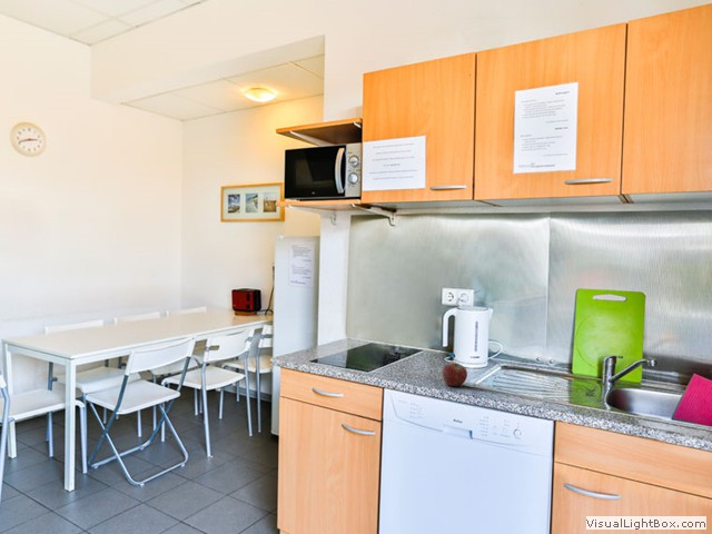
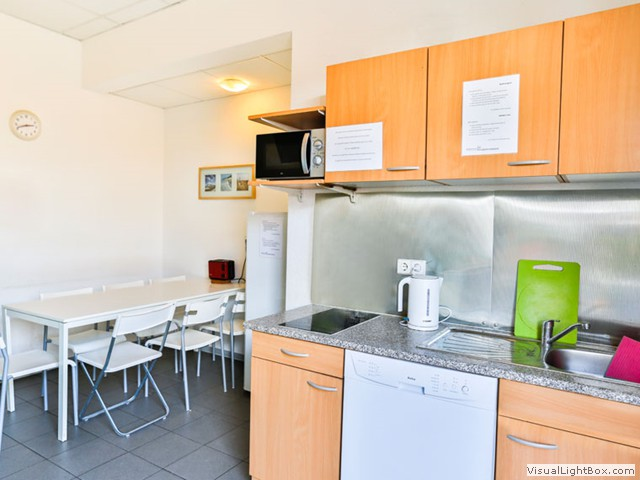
- apple (454, 374)
